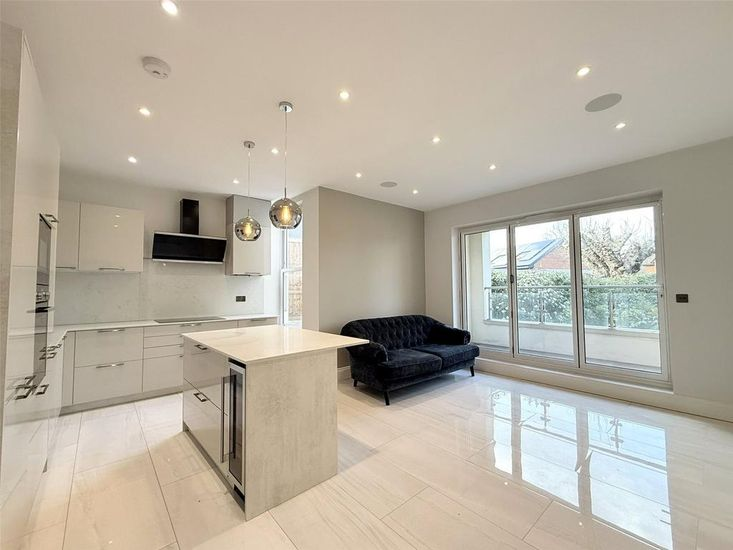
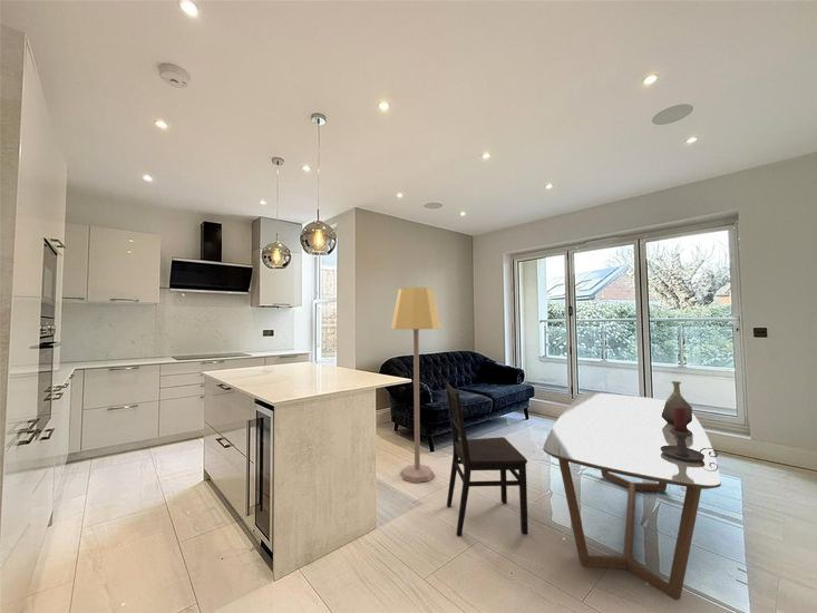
+ dining table (629, 470)
+ lamp (416, 380)
+ vase (677, 402)
+ dining chair (483, 451)
+ candle holder (687, 431)
